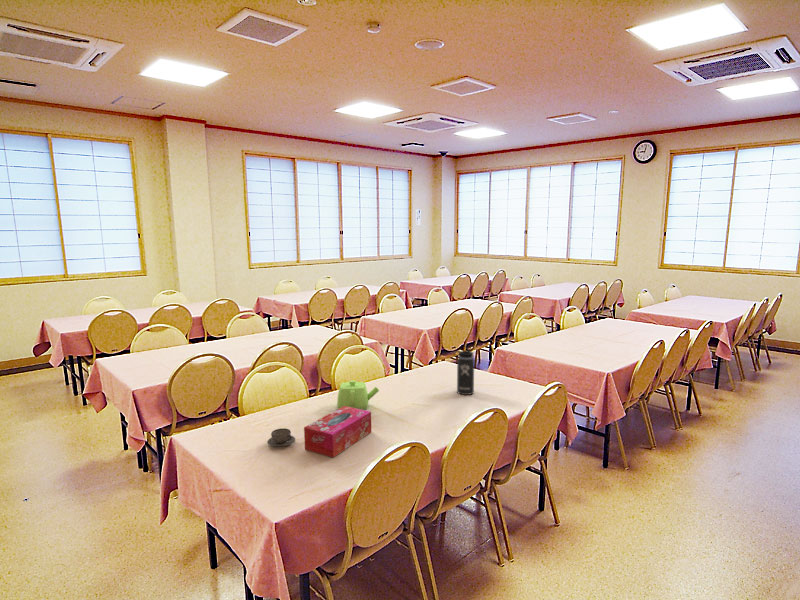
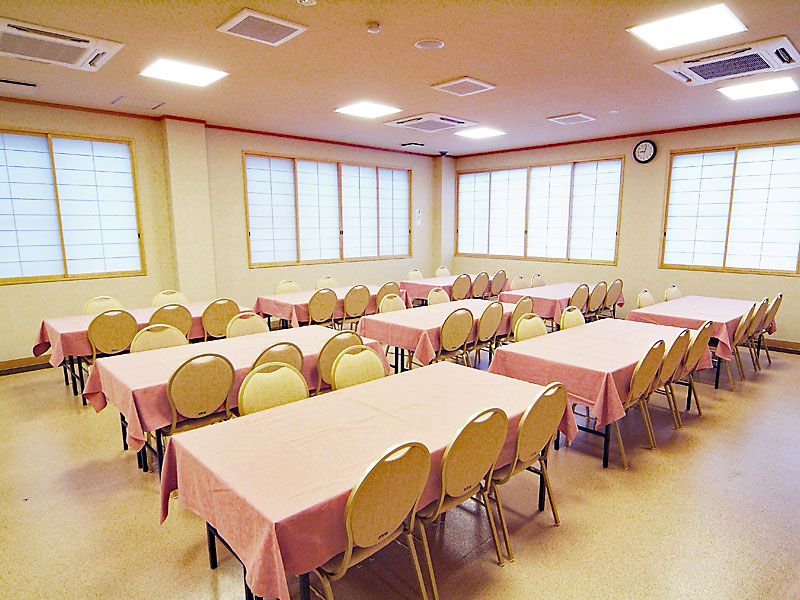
- thermos bottle (463, 368)
- tissue box (339, 429)
- teapot (358, 395)
- teacup (281, 437)
